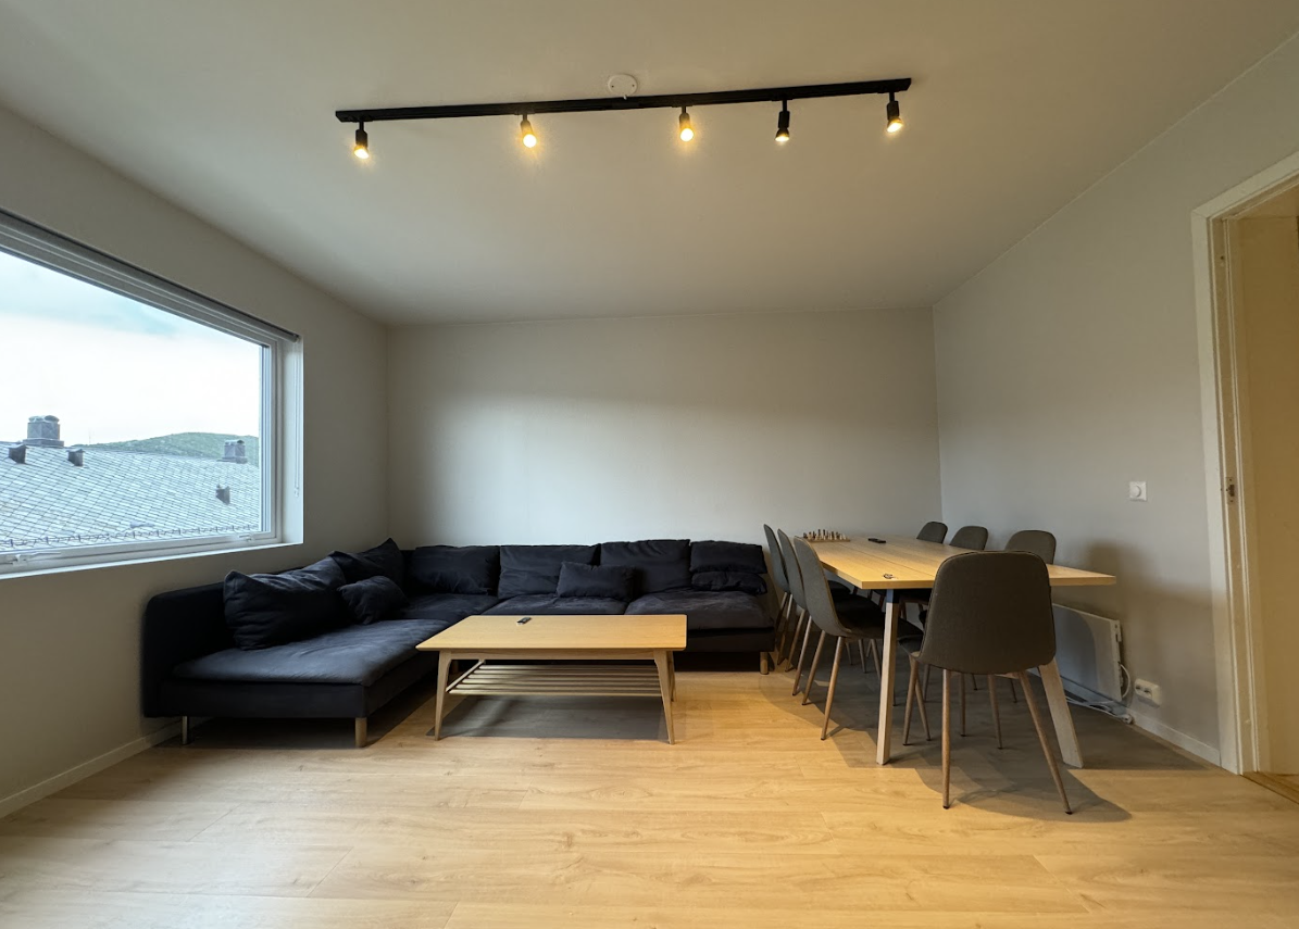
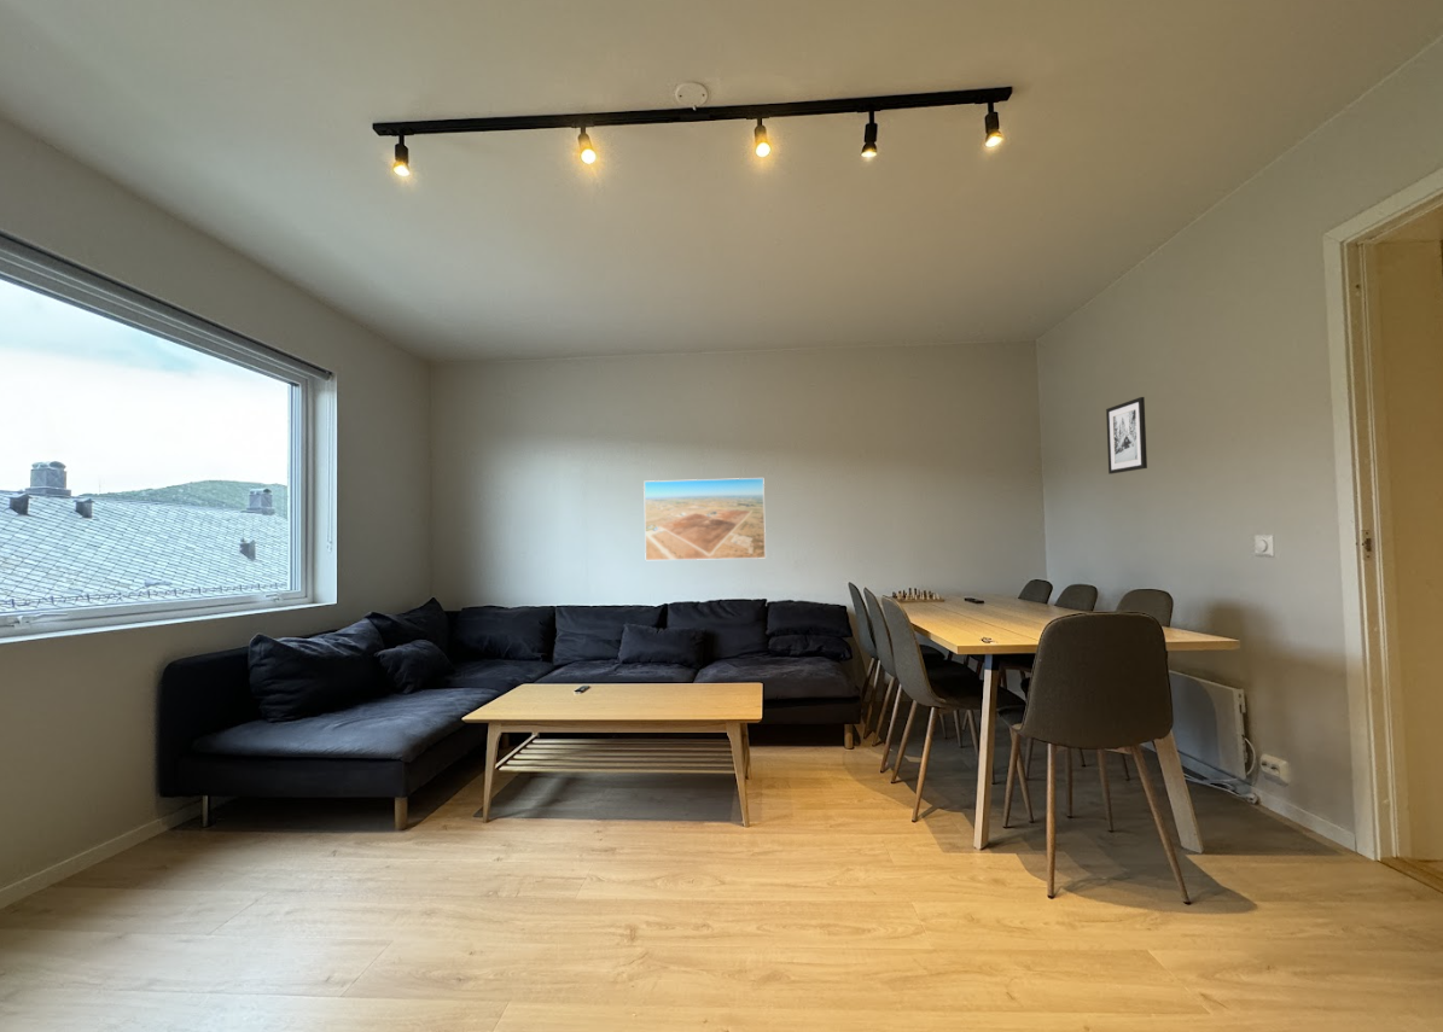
+ wall art (1125, 437)
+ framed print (704, 519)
